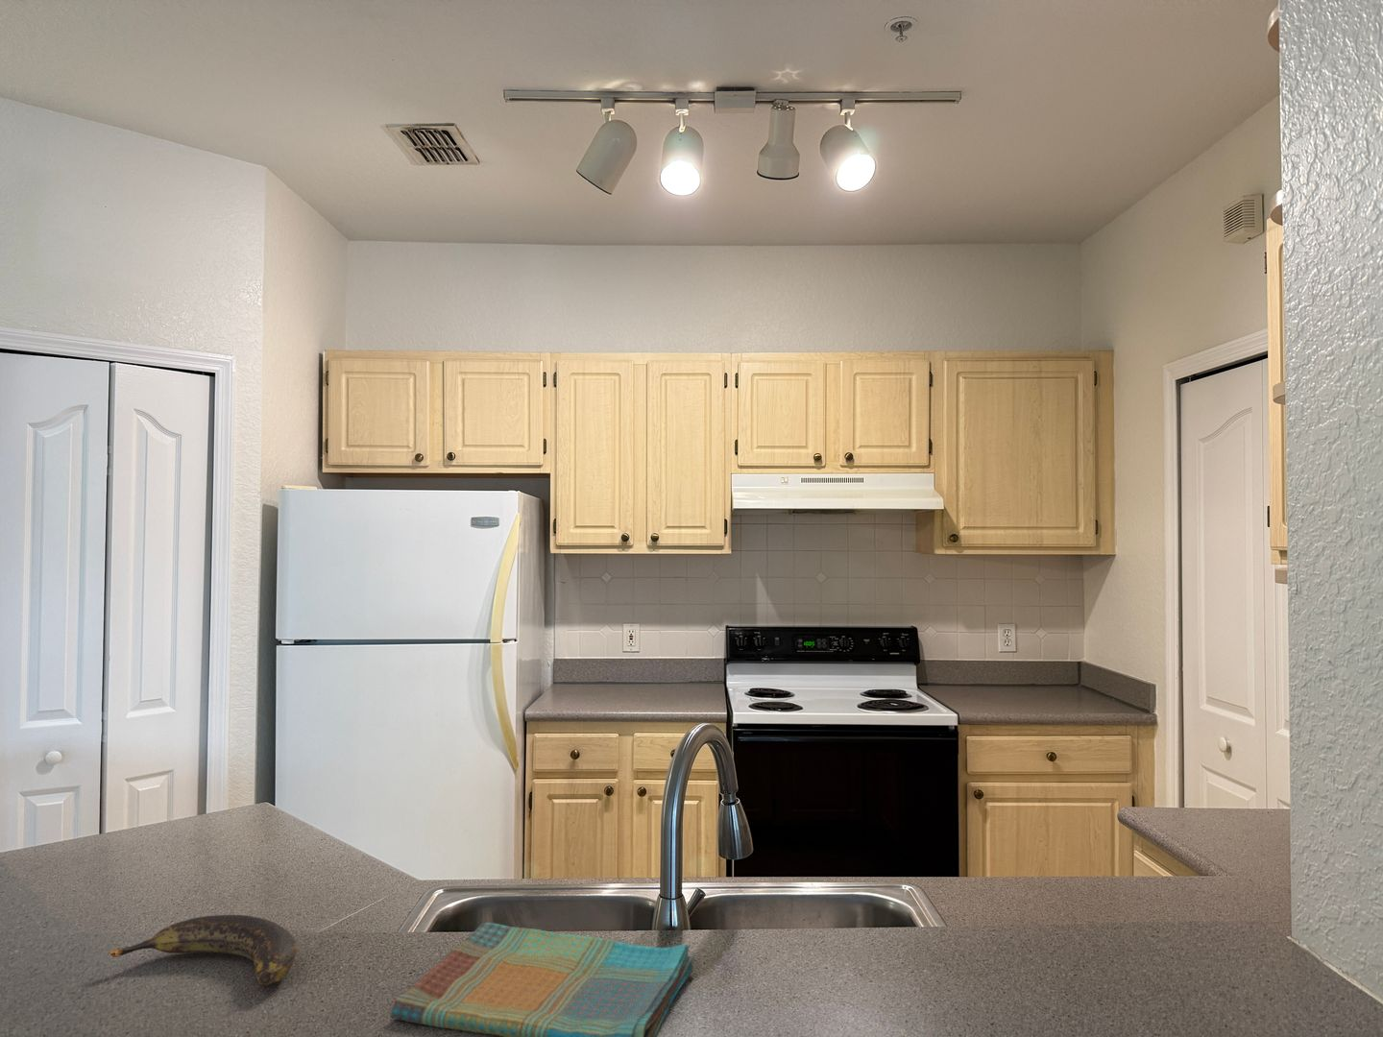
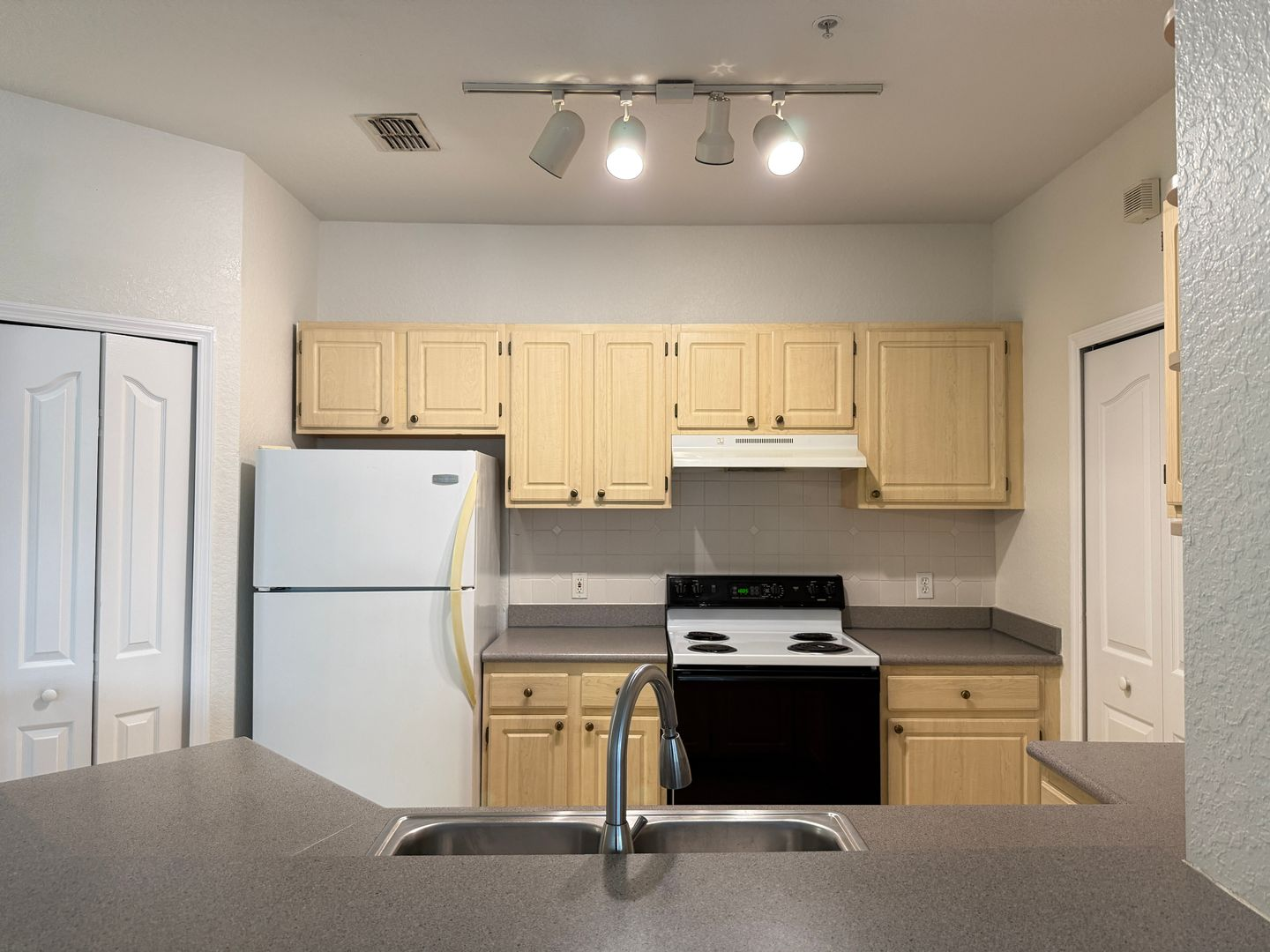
- dish towel (551, 979)
- banana (222, 947)
